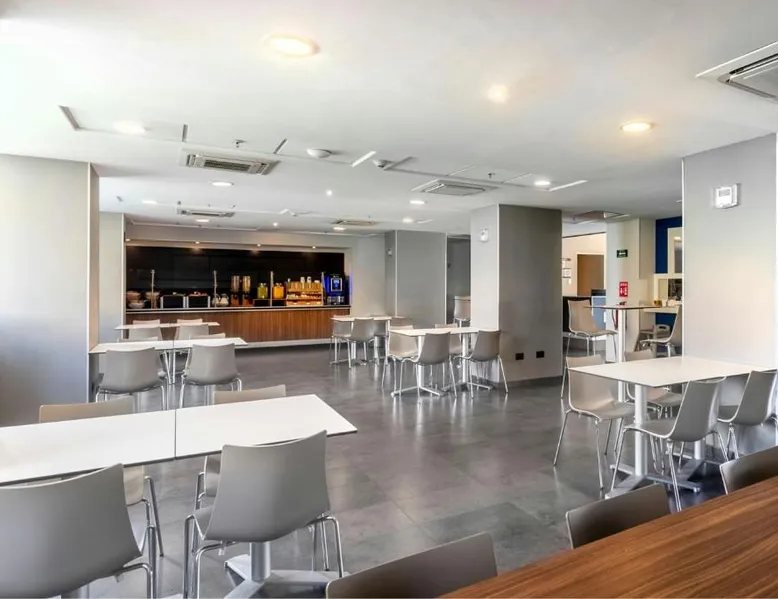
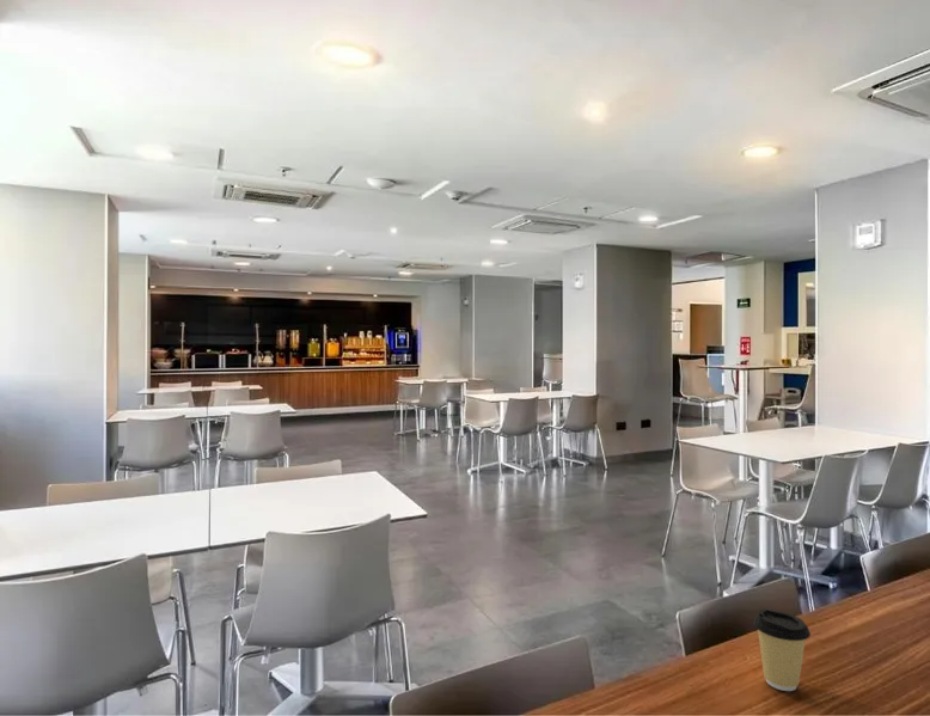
+ coffee cup (781, 649)
